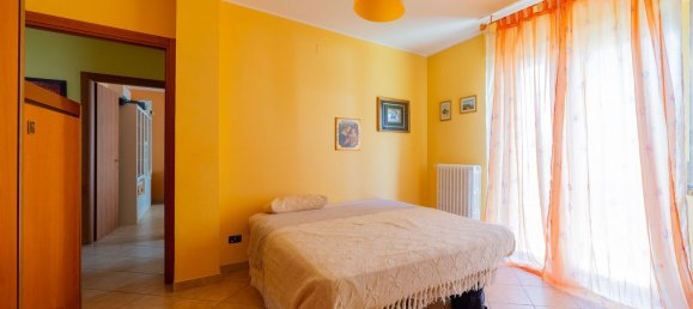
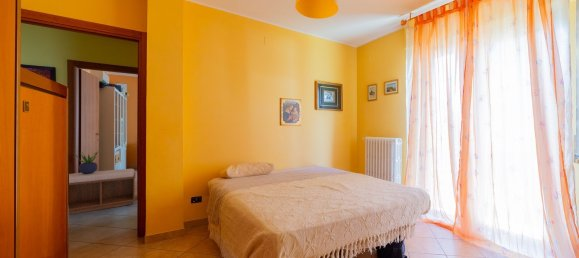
+ potted plant (86, 161)
+ bench (101, 189)
